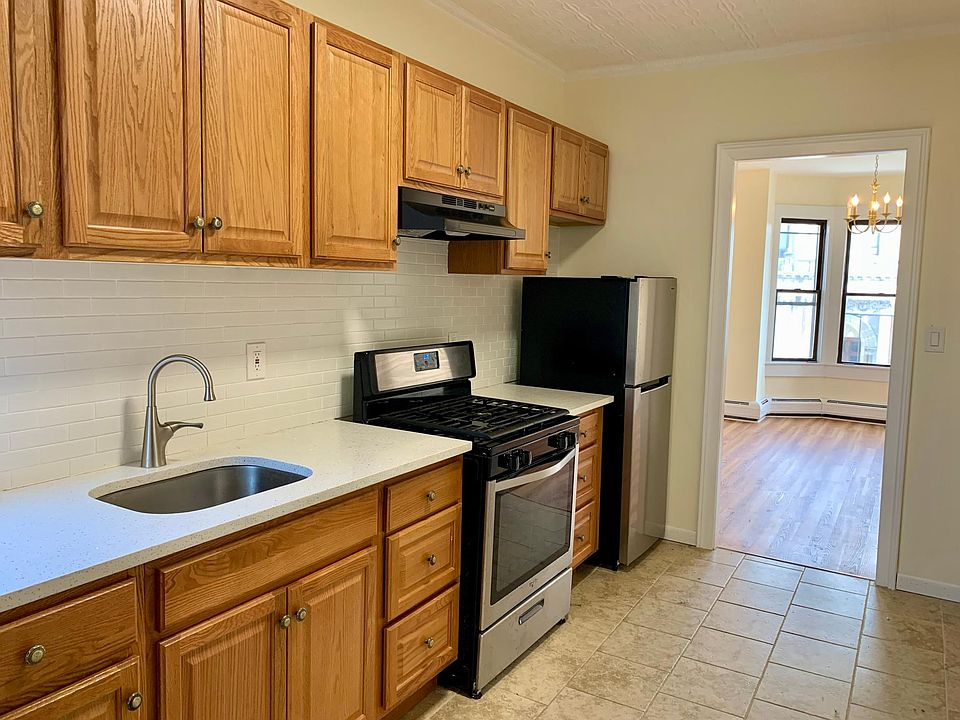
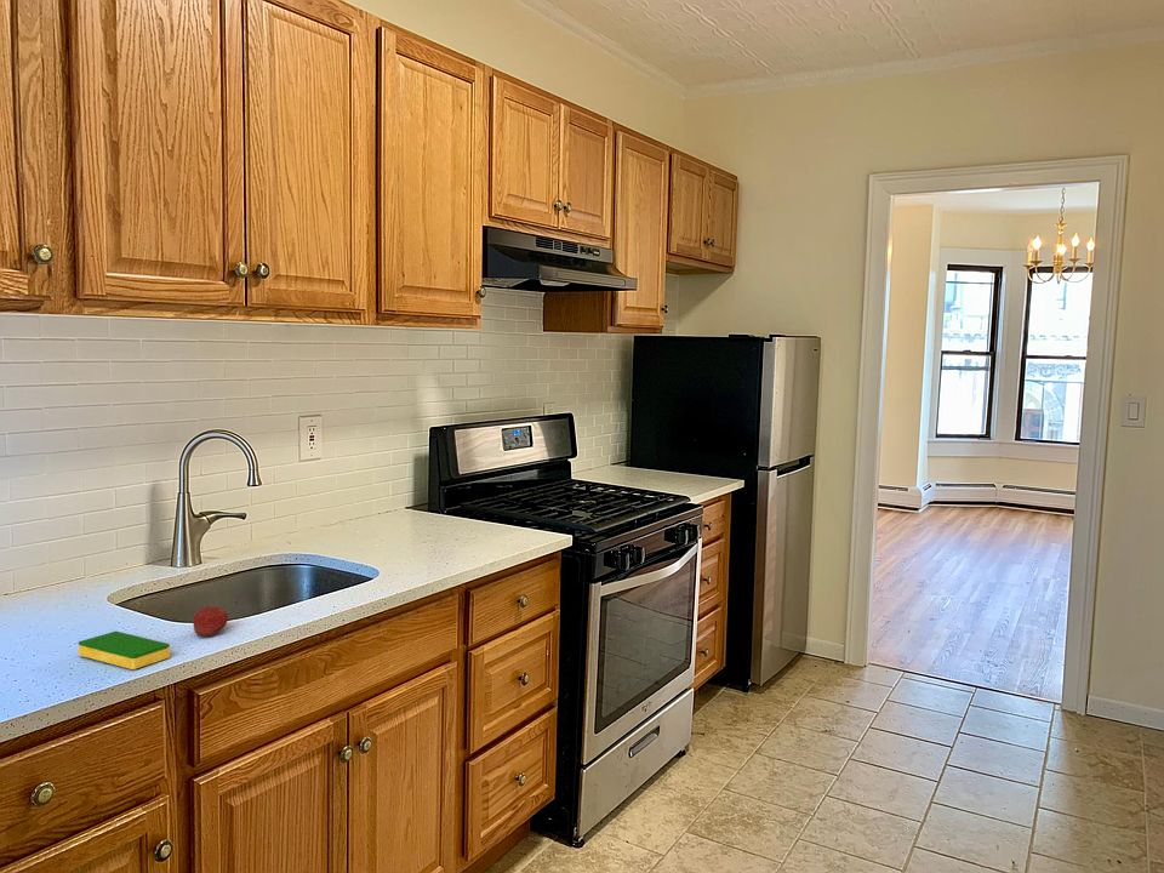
+ fruit (210, 620)
+ dish sponge (124, 649)
